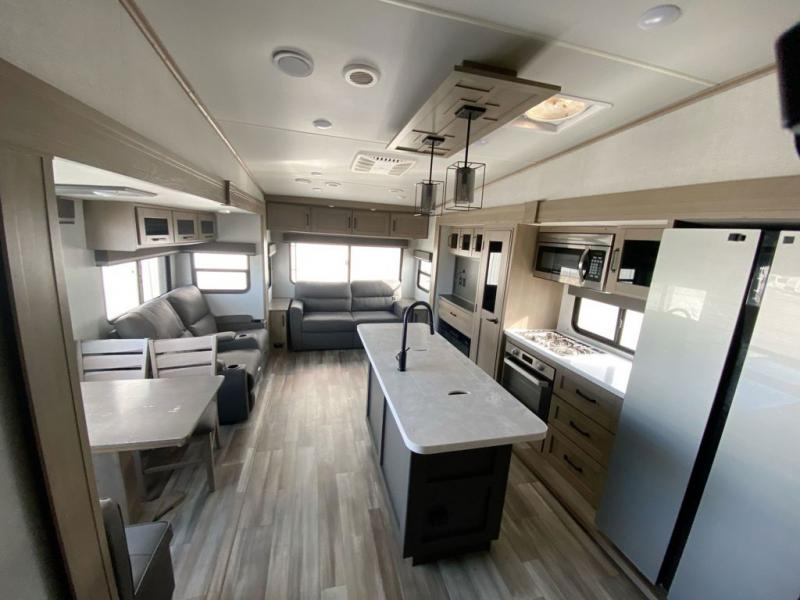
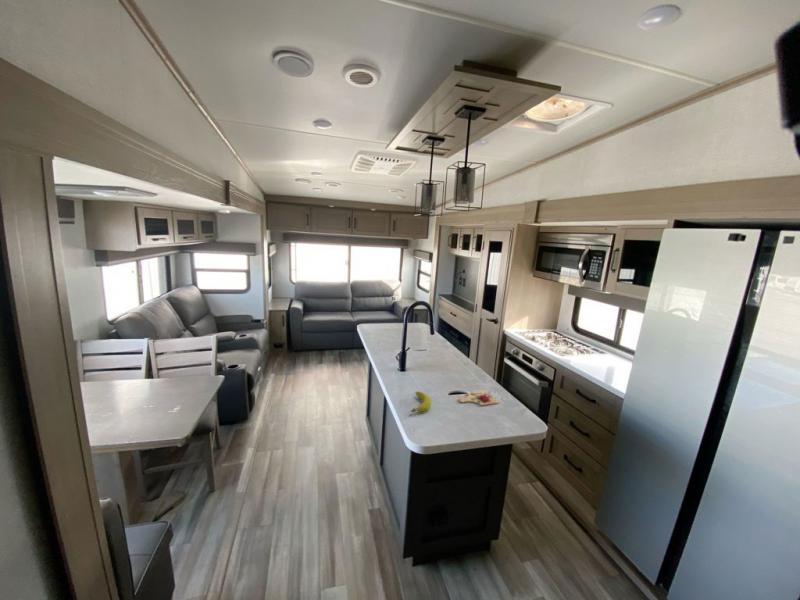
+ cutting board (475, 397)
+ fruit (421, 399)
